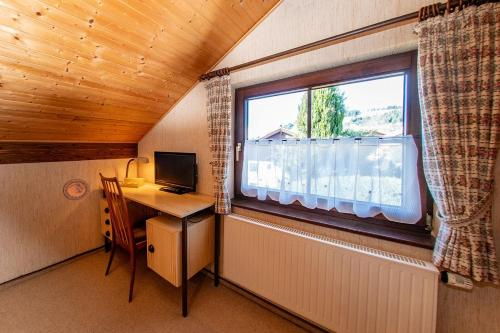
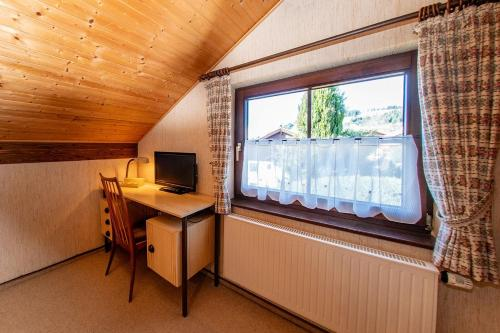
- decorative plate (76, 189)
